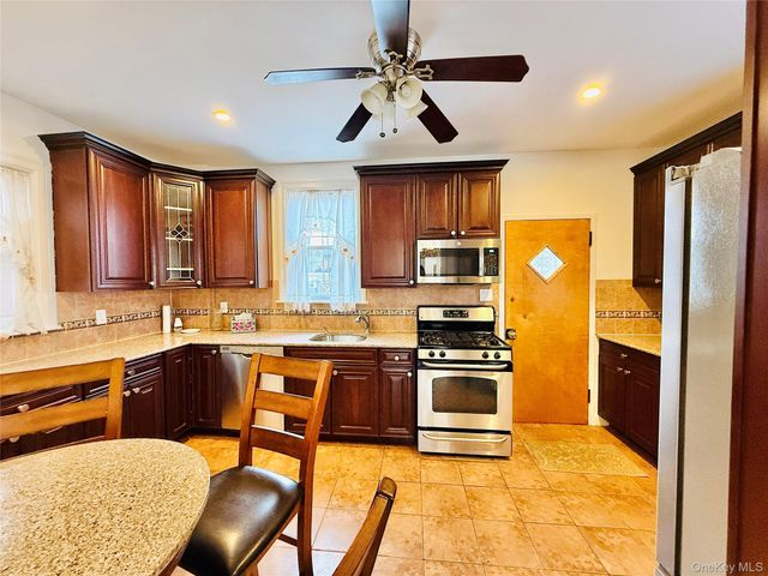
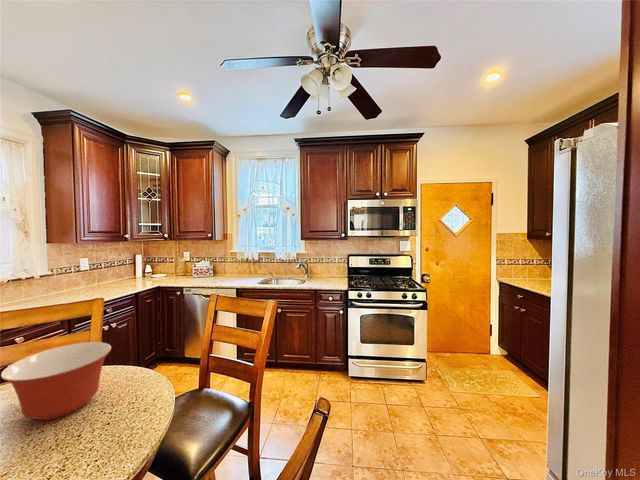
+ mixing bowl (62, 382)
